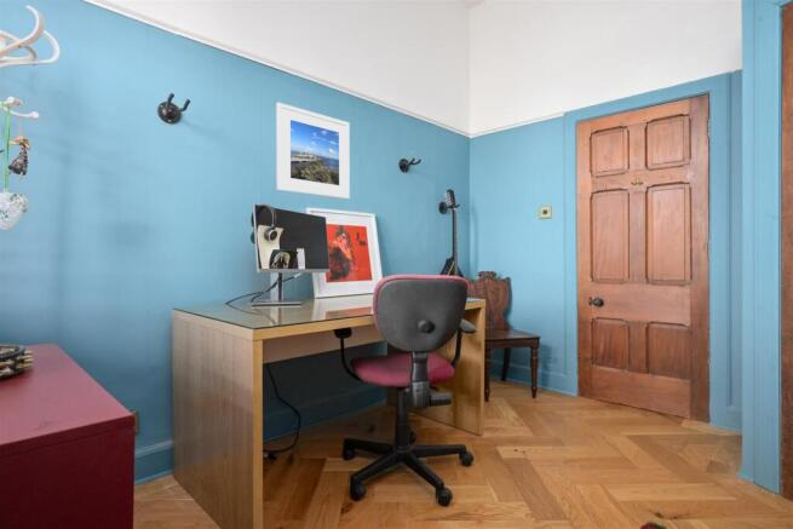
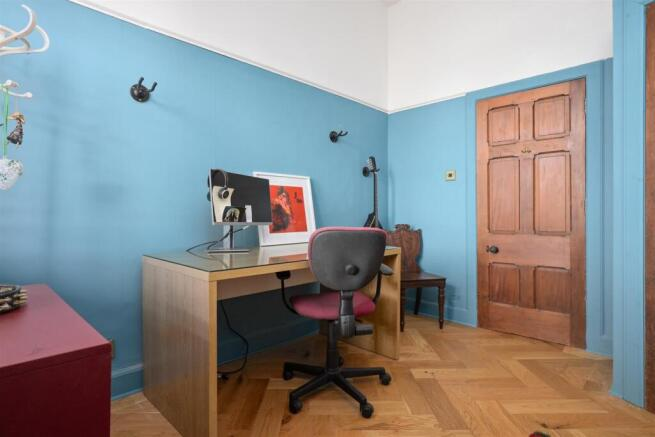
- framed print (315, 154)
